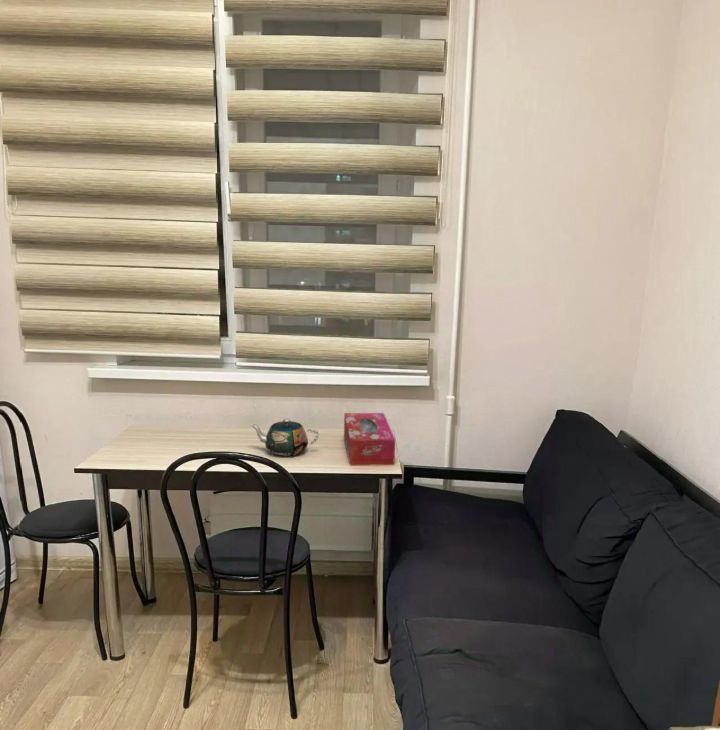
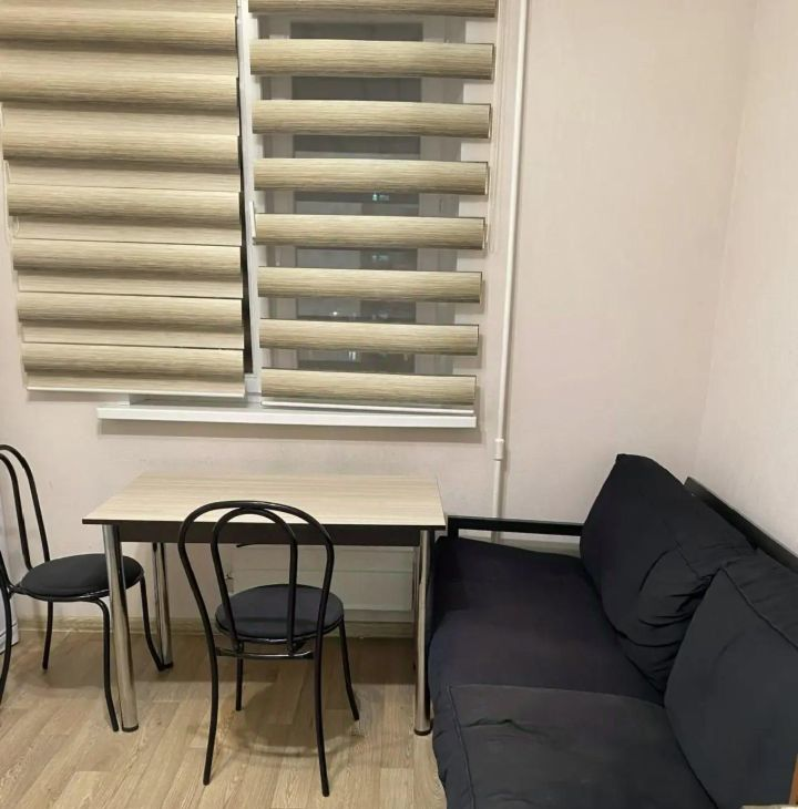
- tissue box (367, 438)
- teapot (284, 435)
